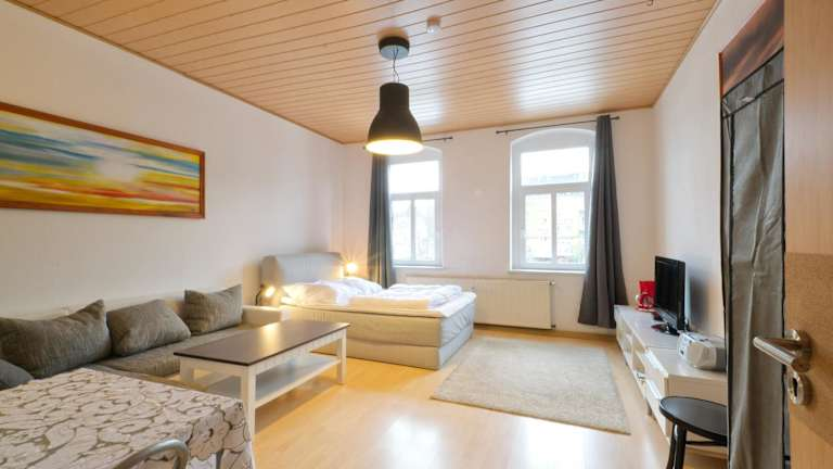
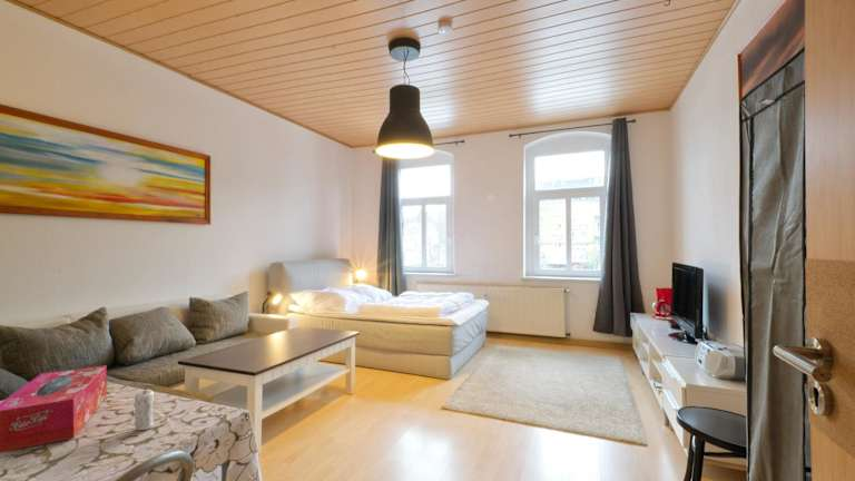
+ candle (144, 405)
+ tissue box (56, 402)
